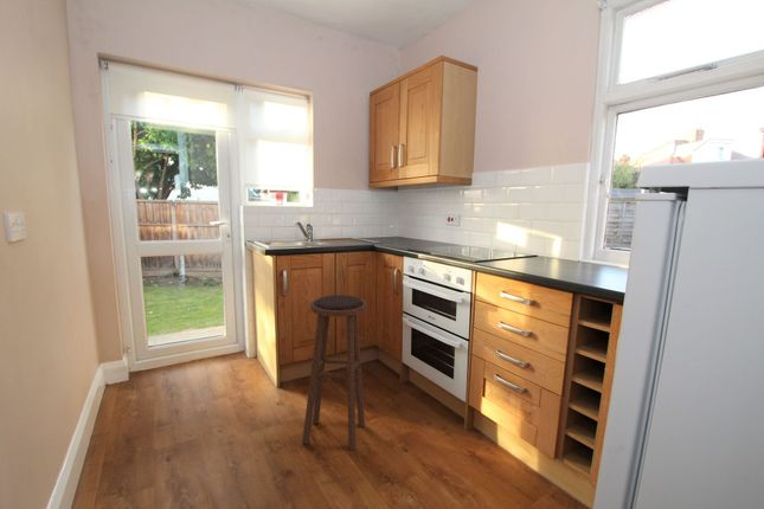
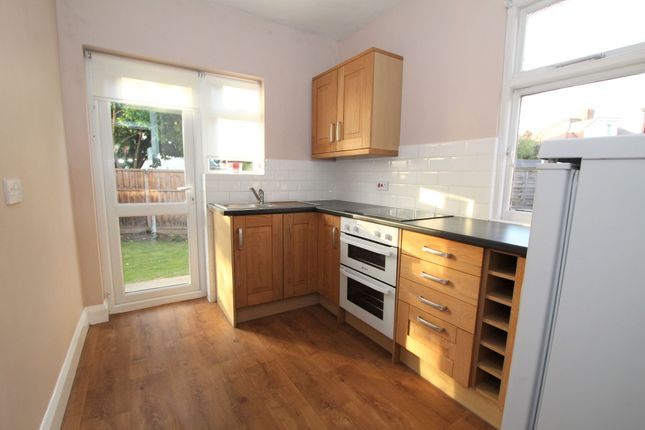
- stool (335, 373)
